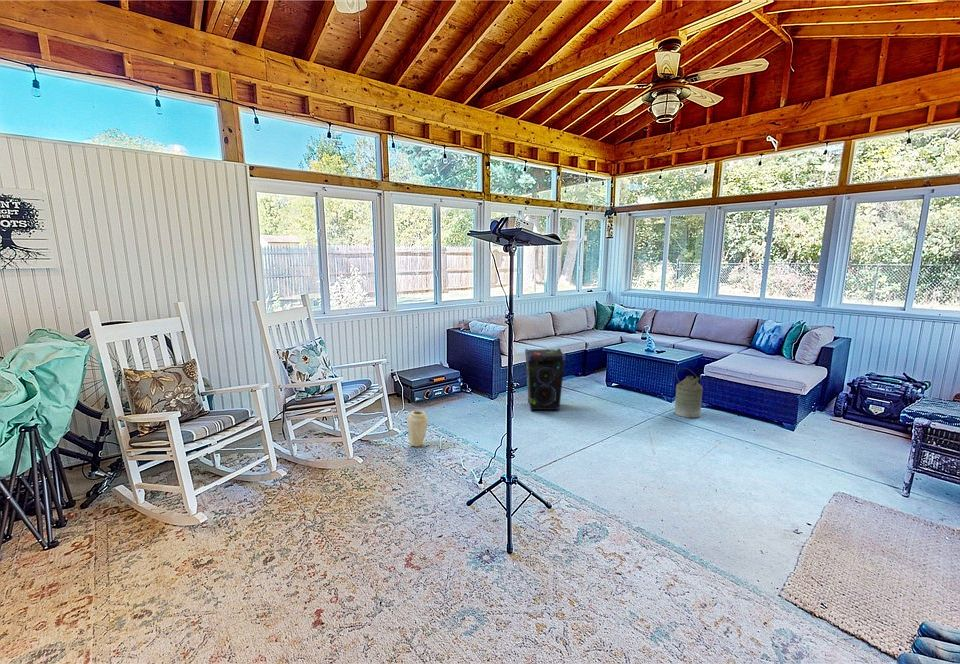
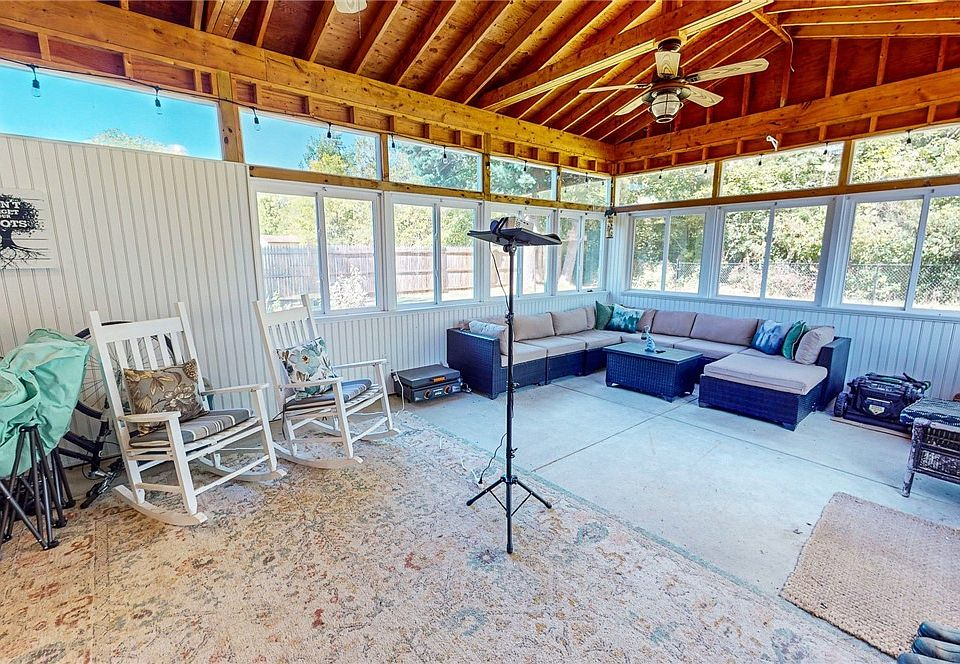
- vase (417, 428)
- speaker (544, 379)
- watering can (688, 391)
